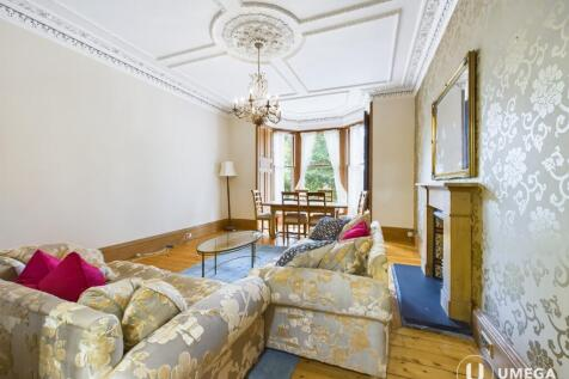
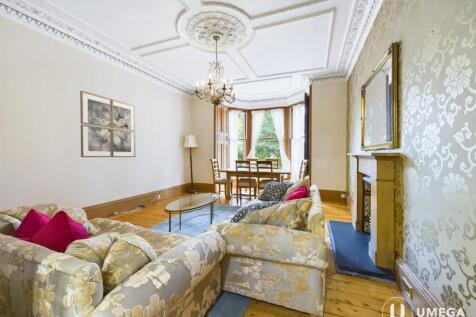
+ wall art (111, 127)
